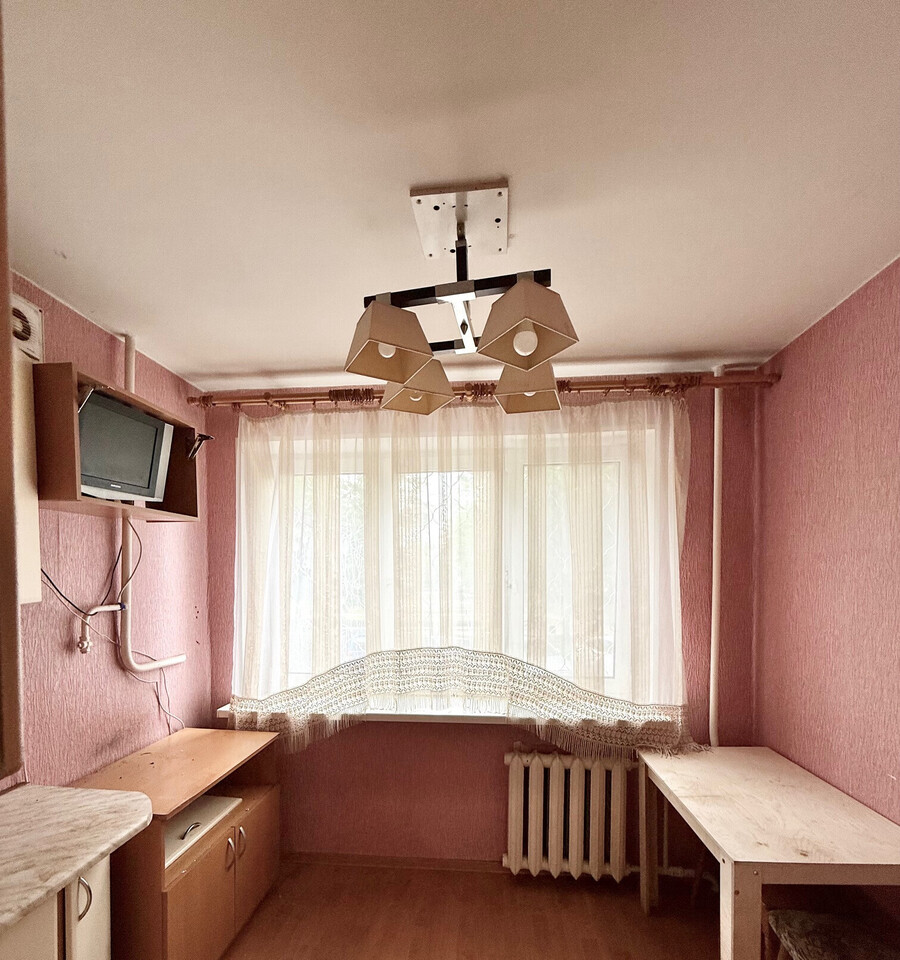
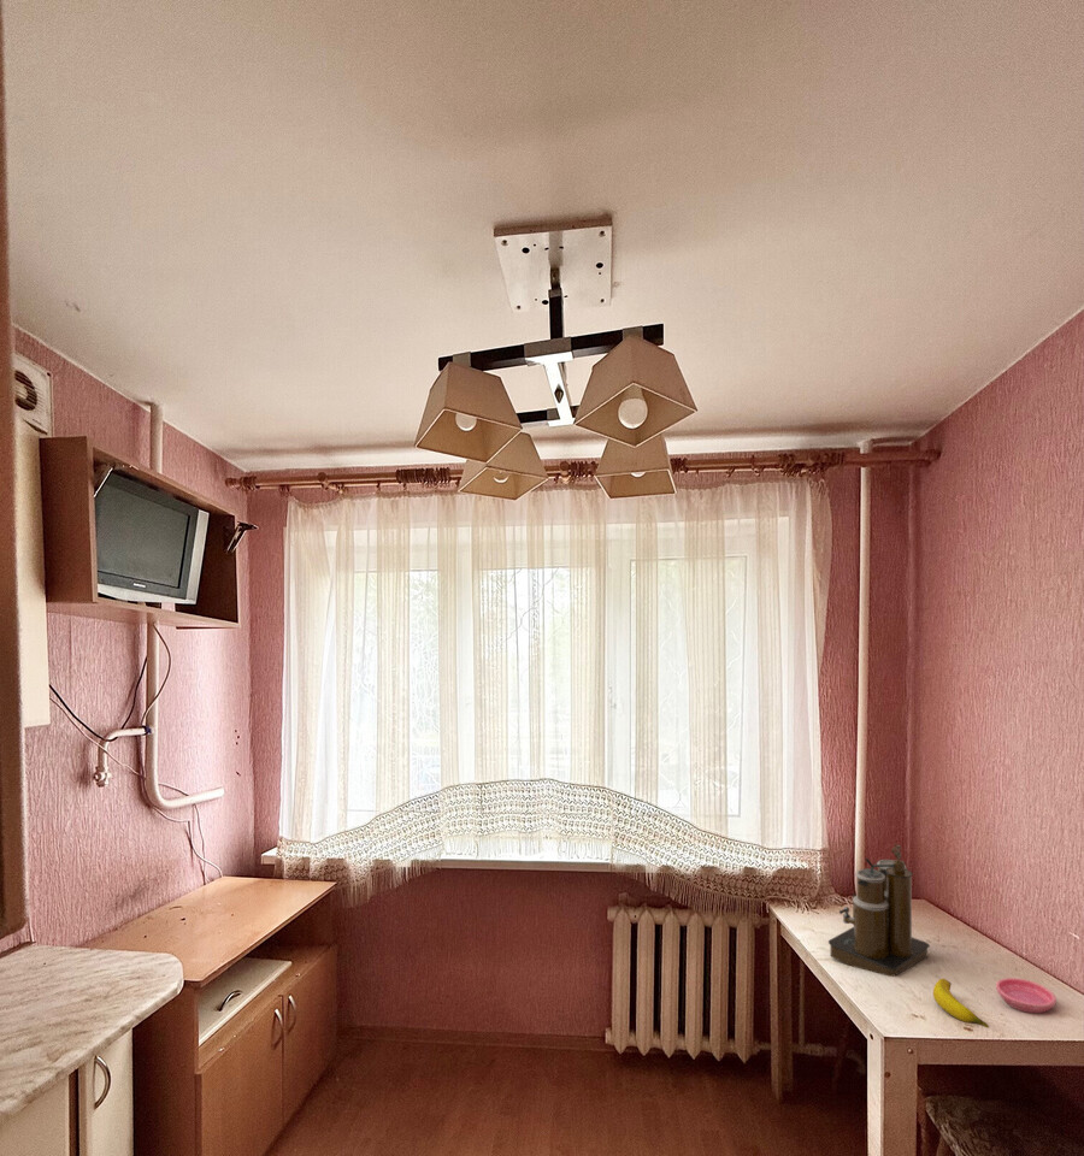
+ saucer (1025, 996)
+ banana (956, 1001)
+ coffee maker (878, 897)
